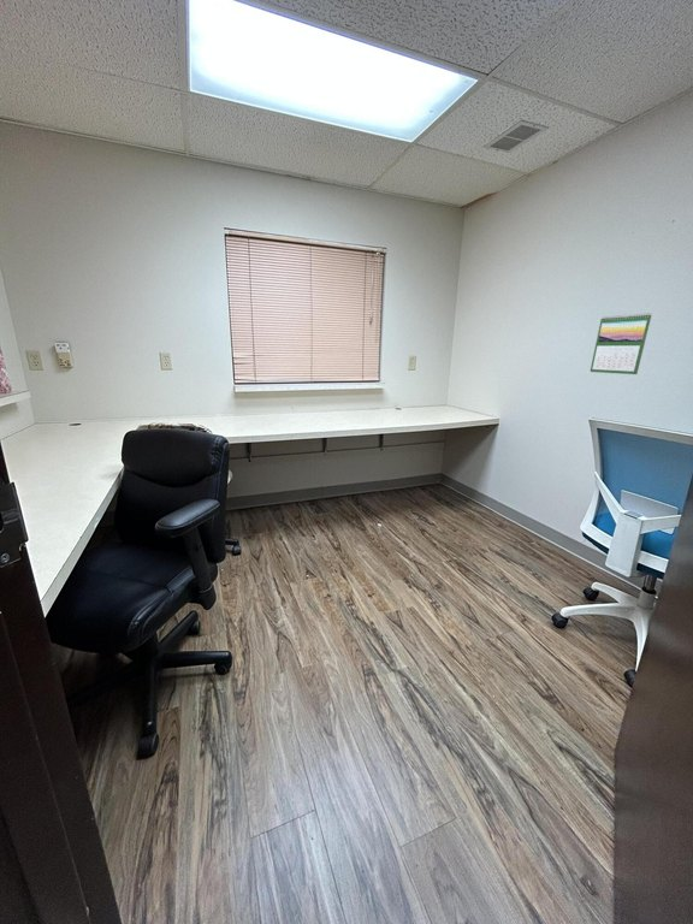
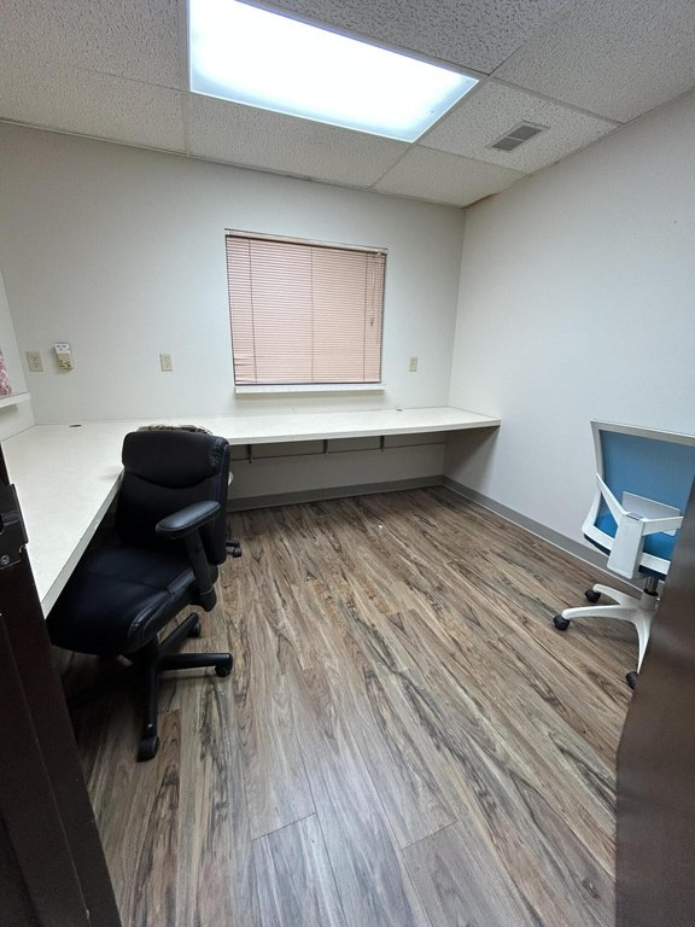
- calendar (618, 344)
